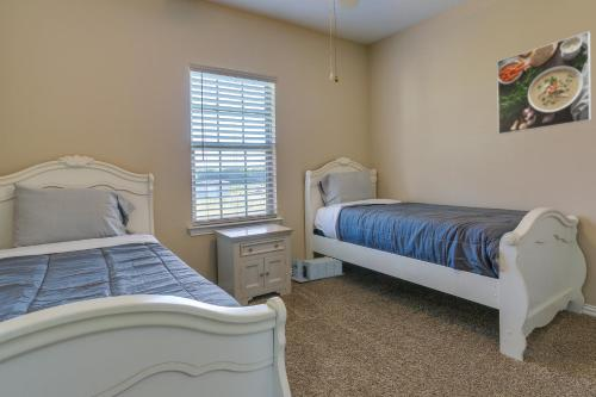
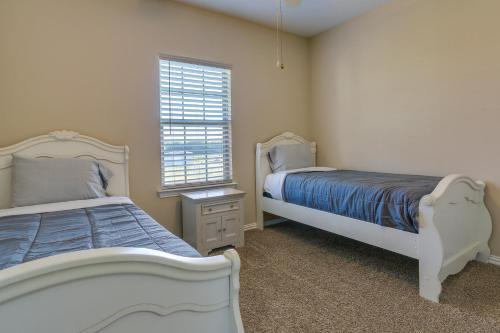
- storage bin (316, 267)
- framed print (539, 88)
